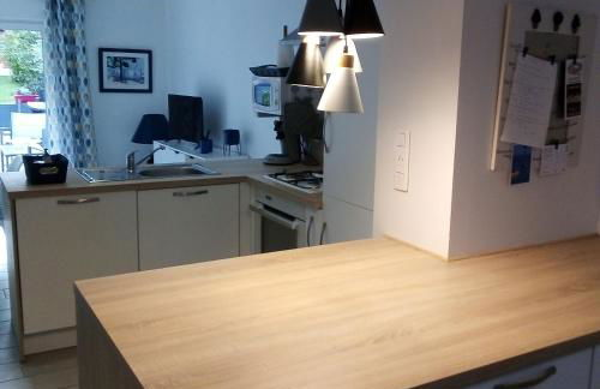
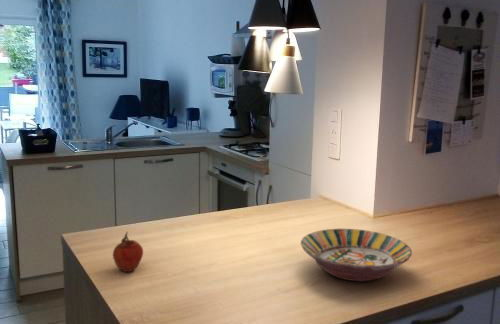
+ serving bowl (354, 258)
+ fruit (128, 251)
